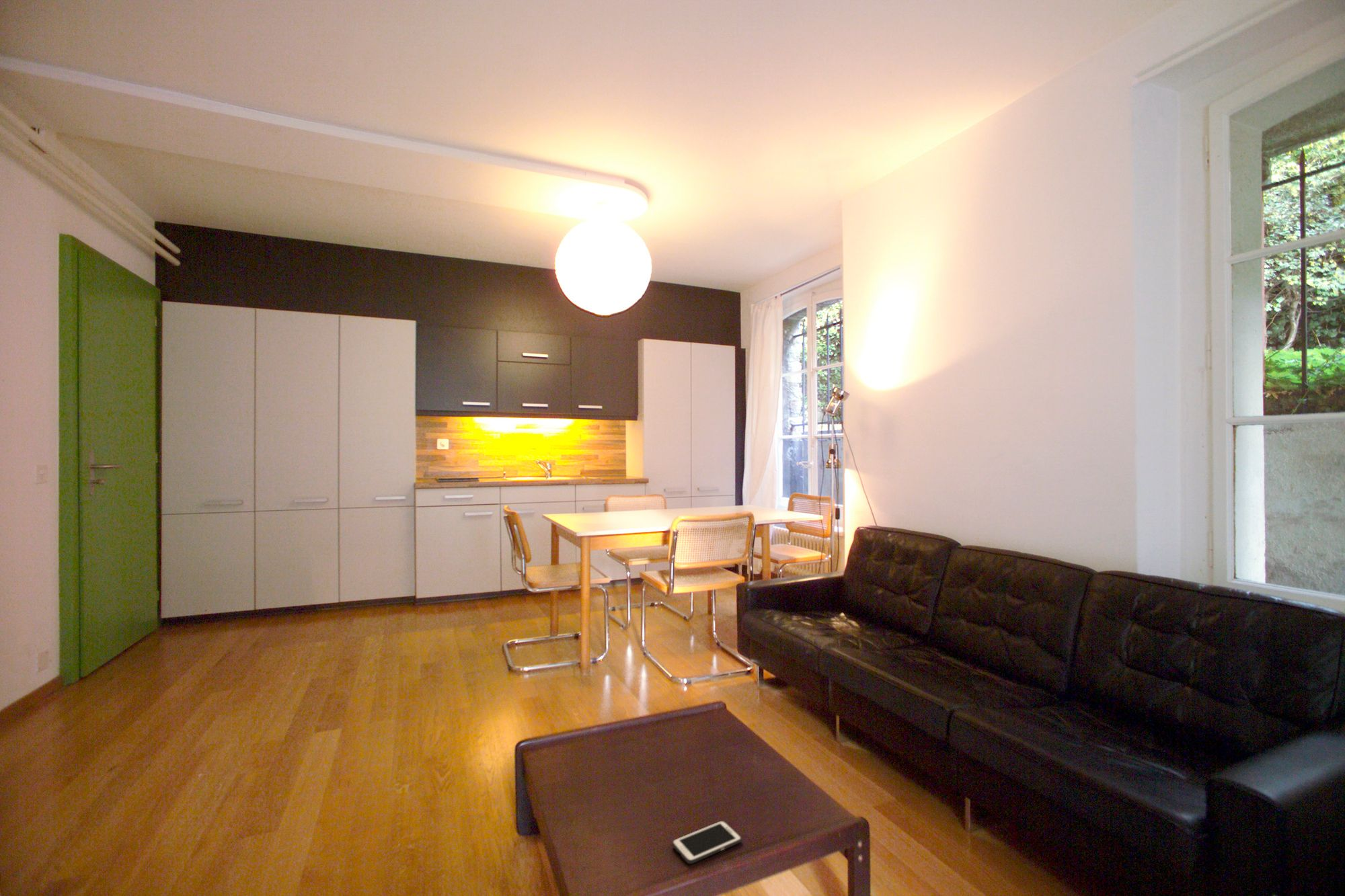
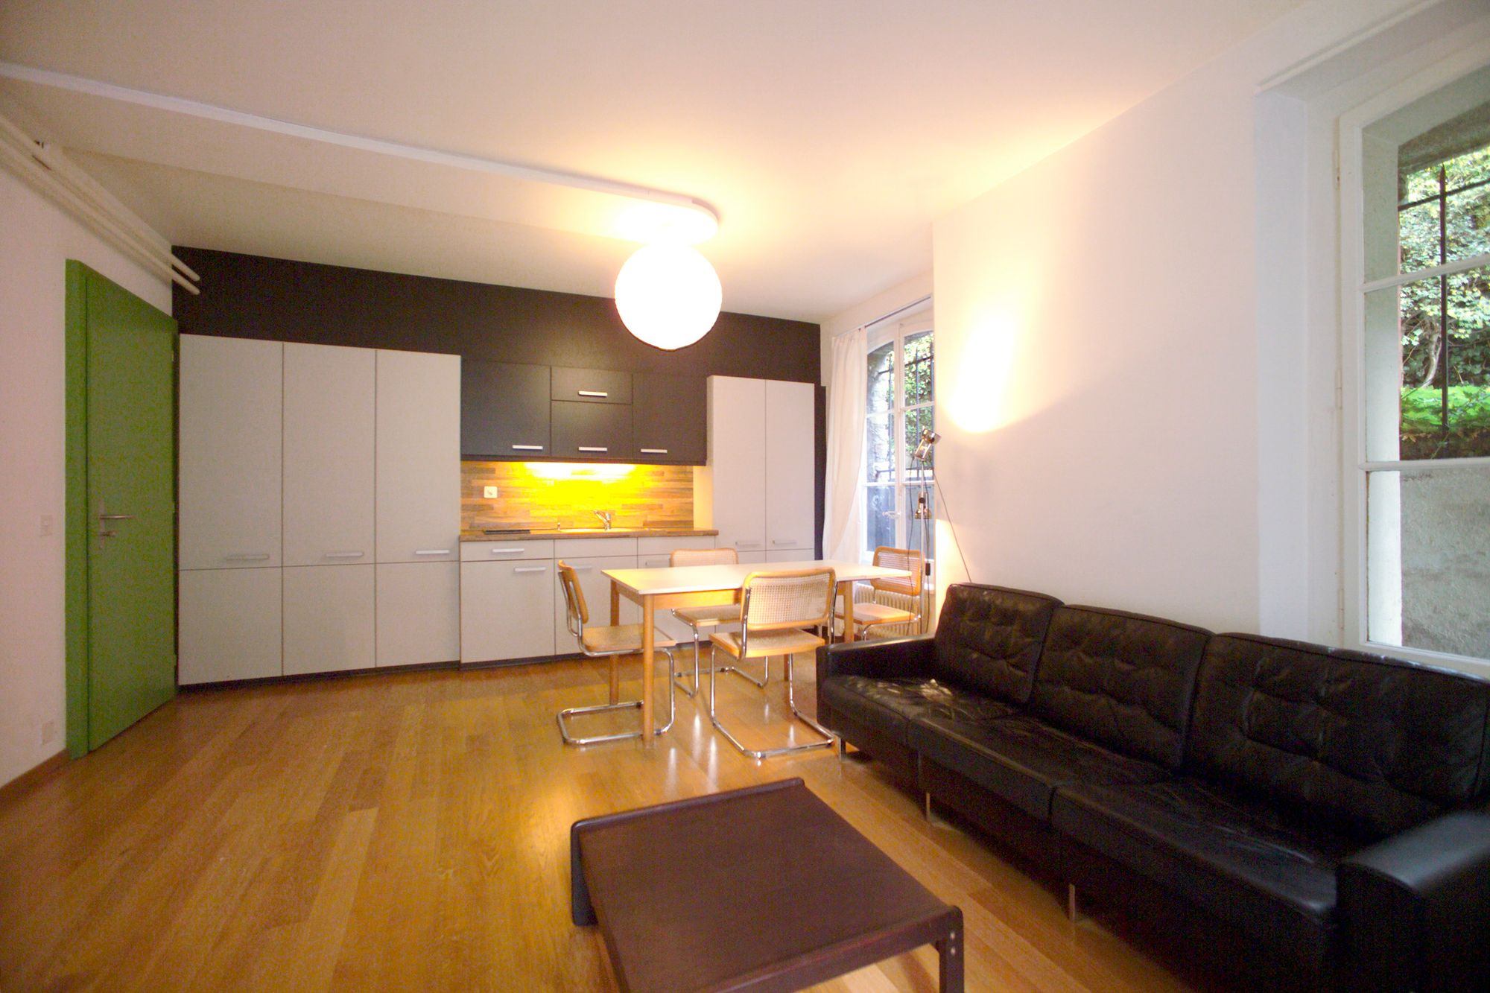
- cell phone (707, 841)
